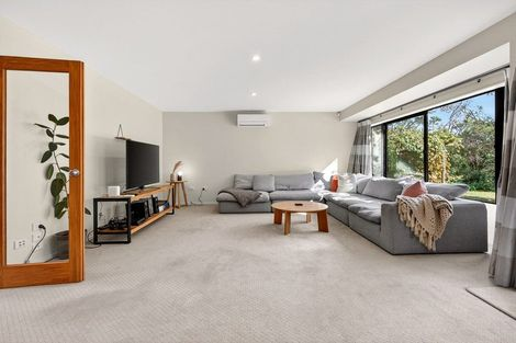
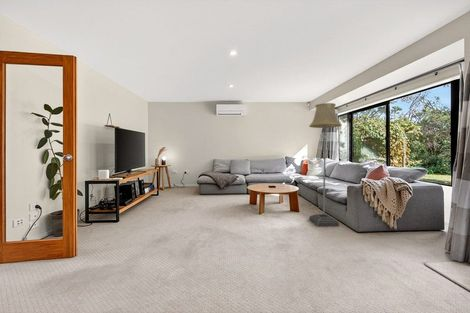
+ floor lamp (324, 164)
